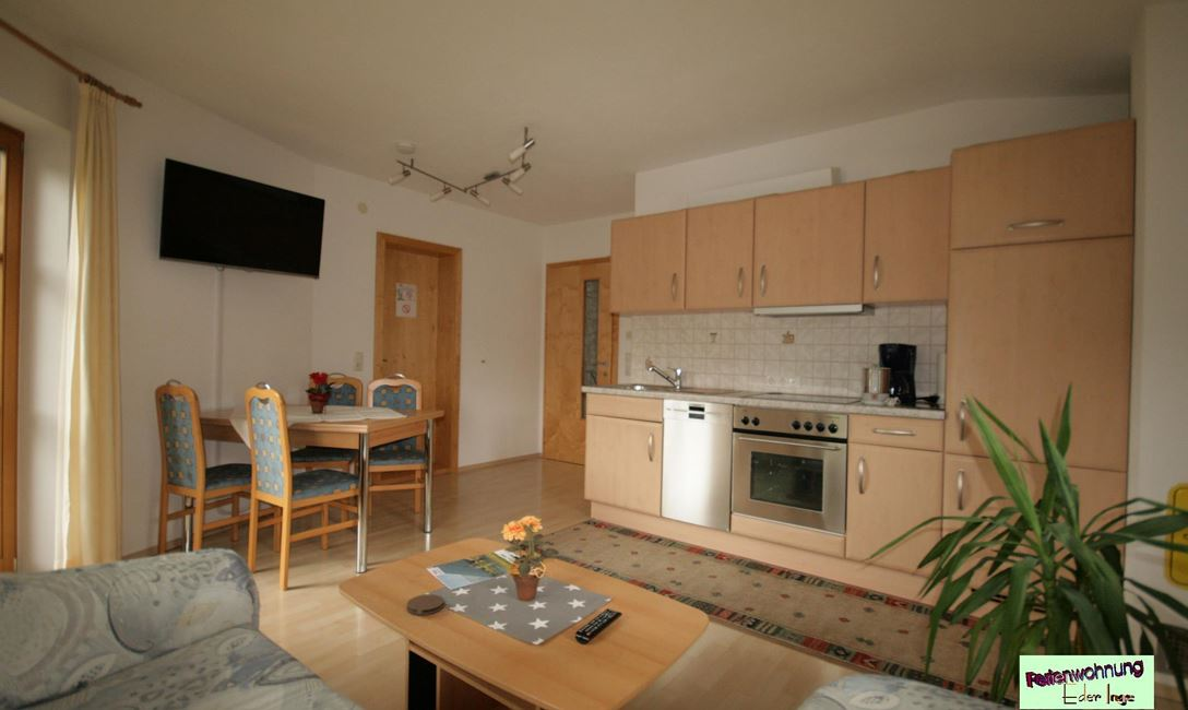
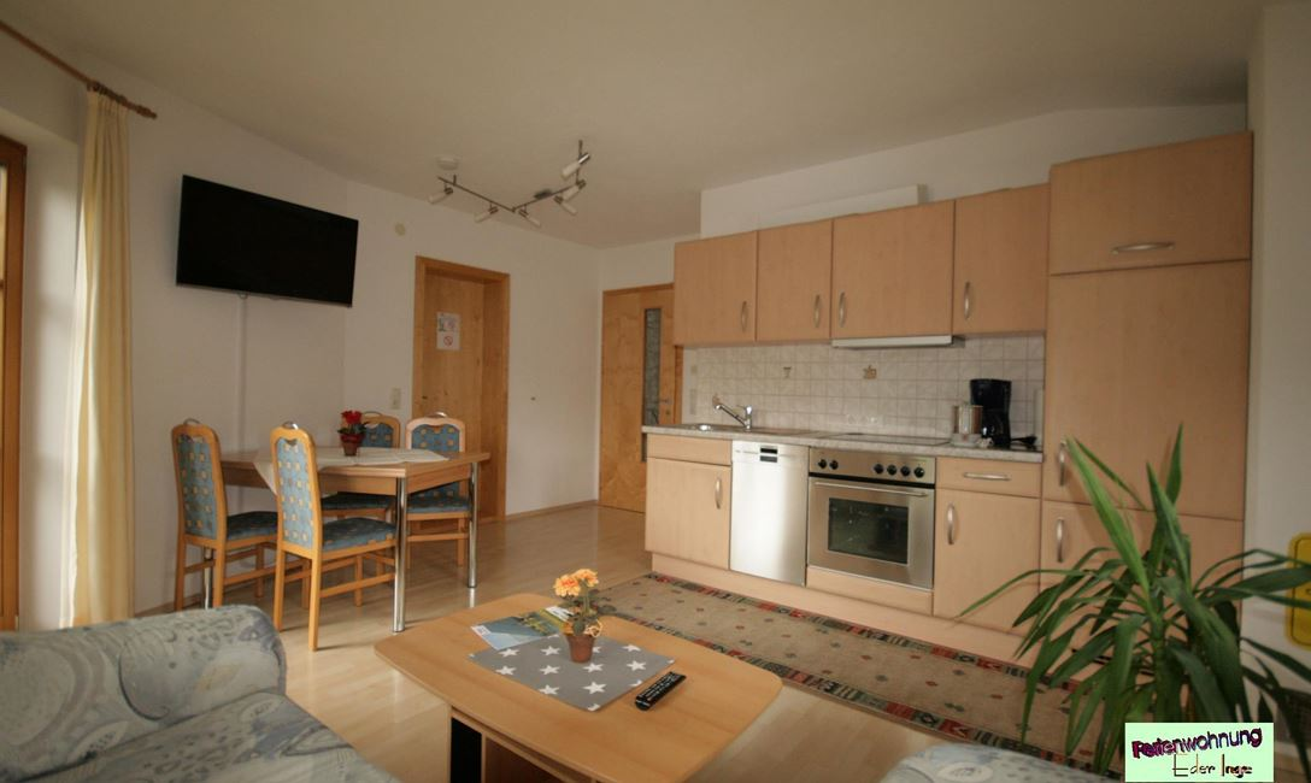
- coaster (425, 604)
